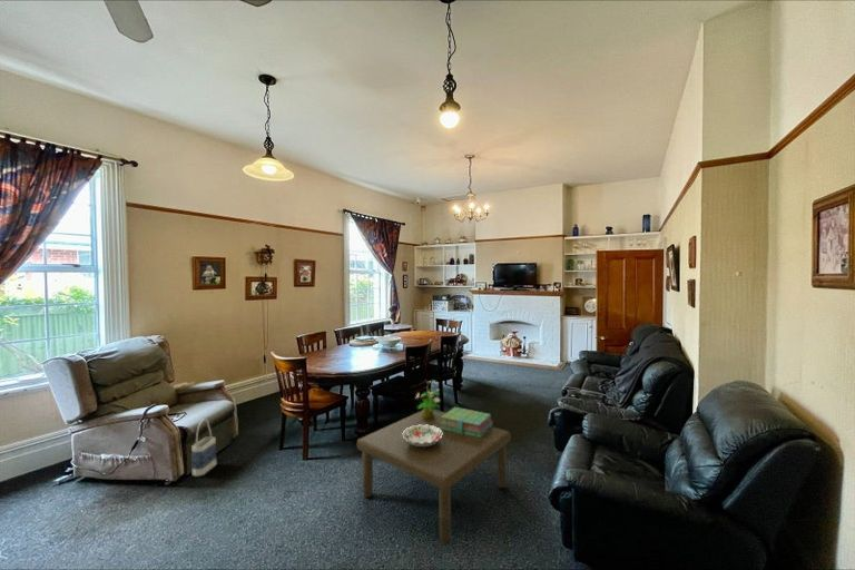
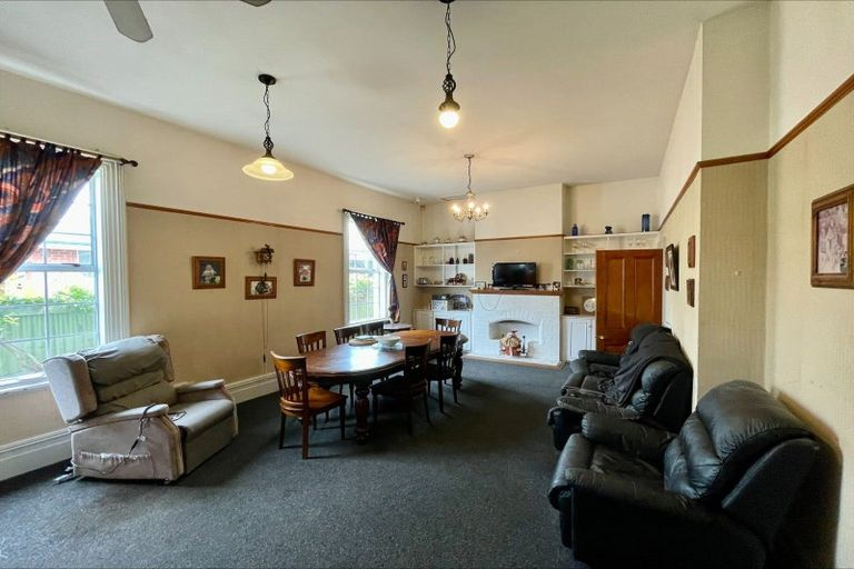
- coffee table (435, 463)
- bag (204, 444)
- stack of books (465, 420)
- decorative bowl (422, 436)
- potted plant (429, 399)
